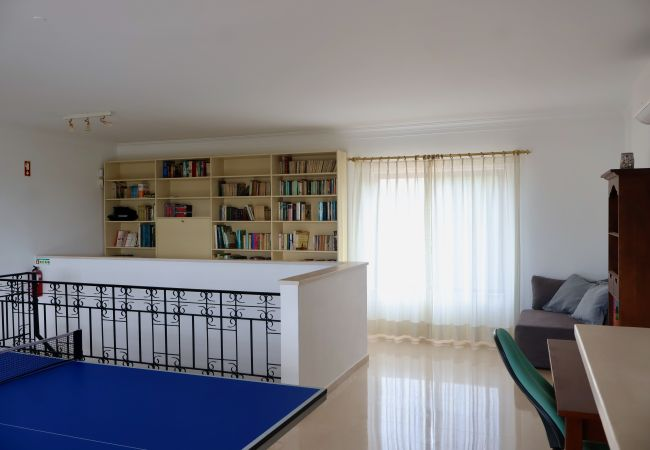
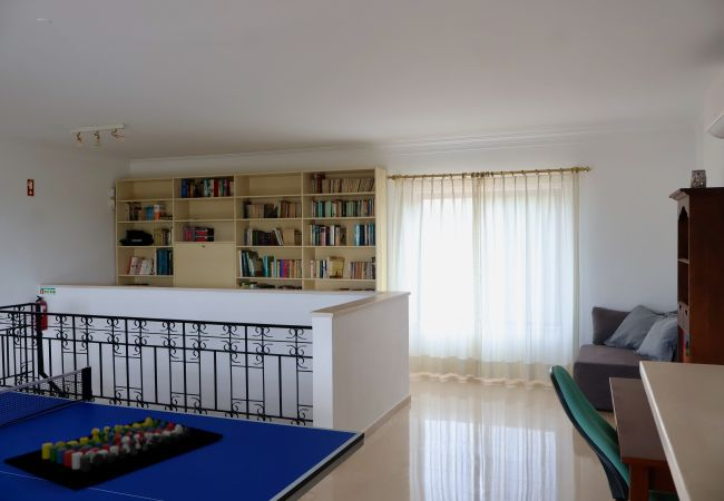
+ board game (119, 441)
